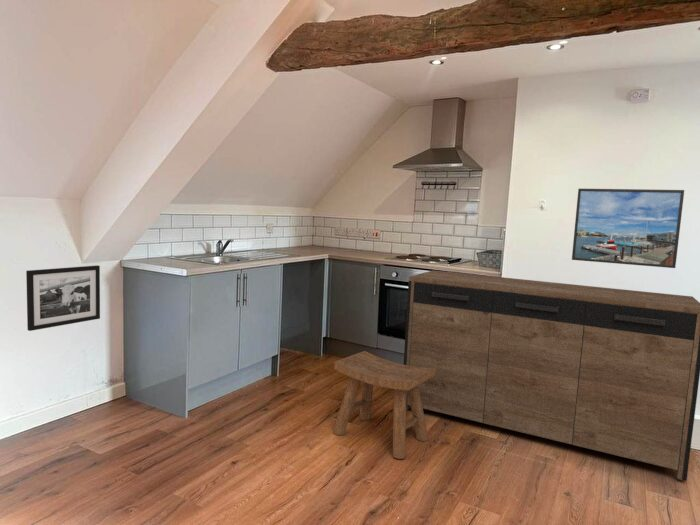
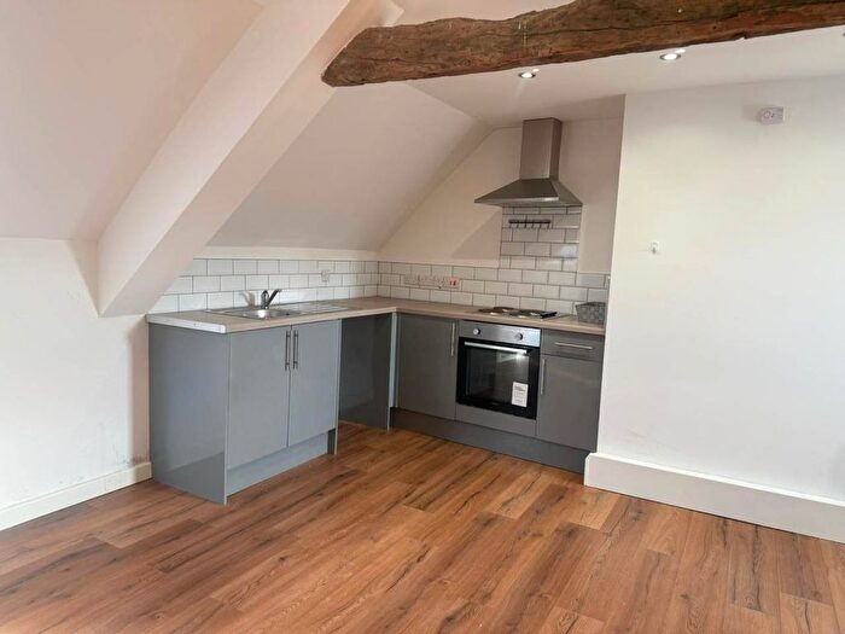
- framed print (625, 226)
- stool (371, 400)
- sideboard (536, 357)
- picture frame (65, 296)
